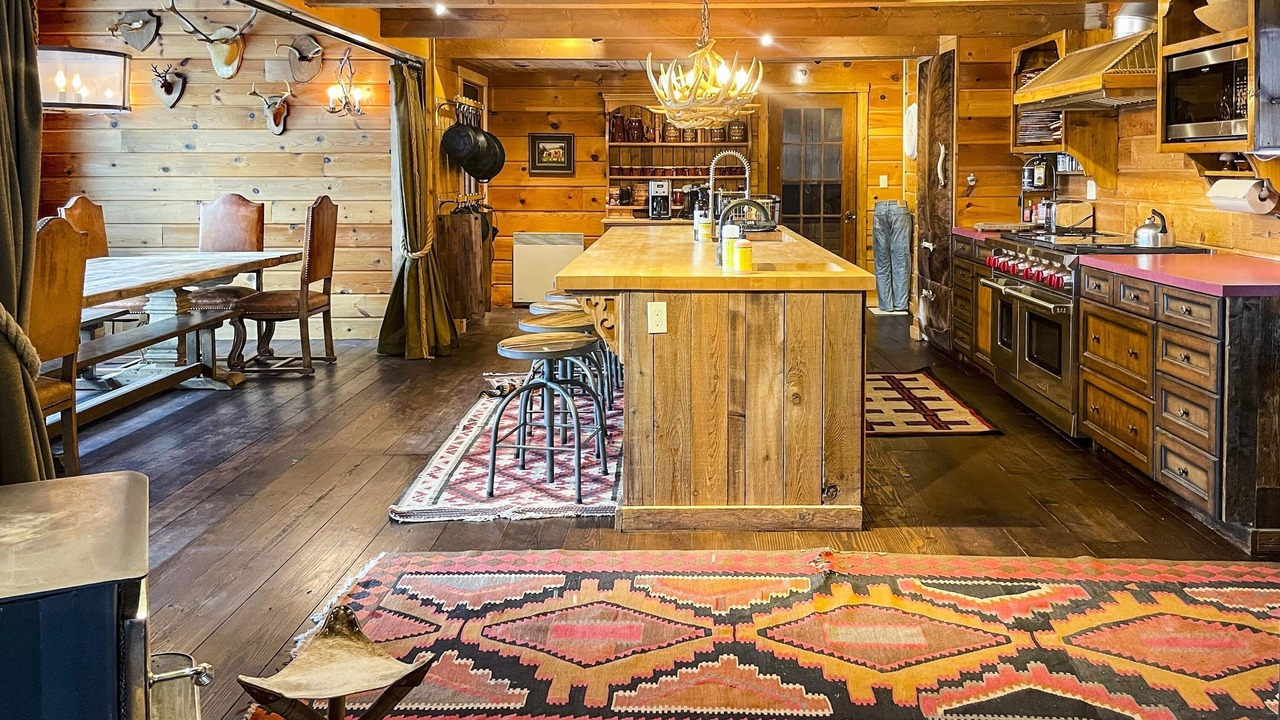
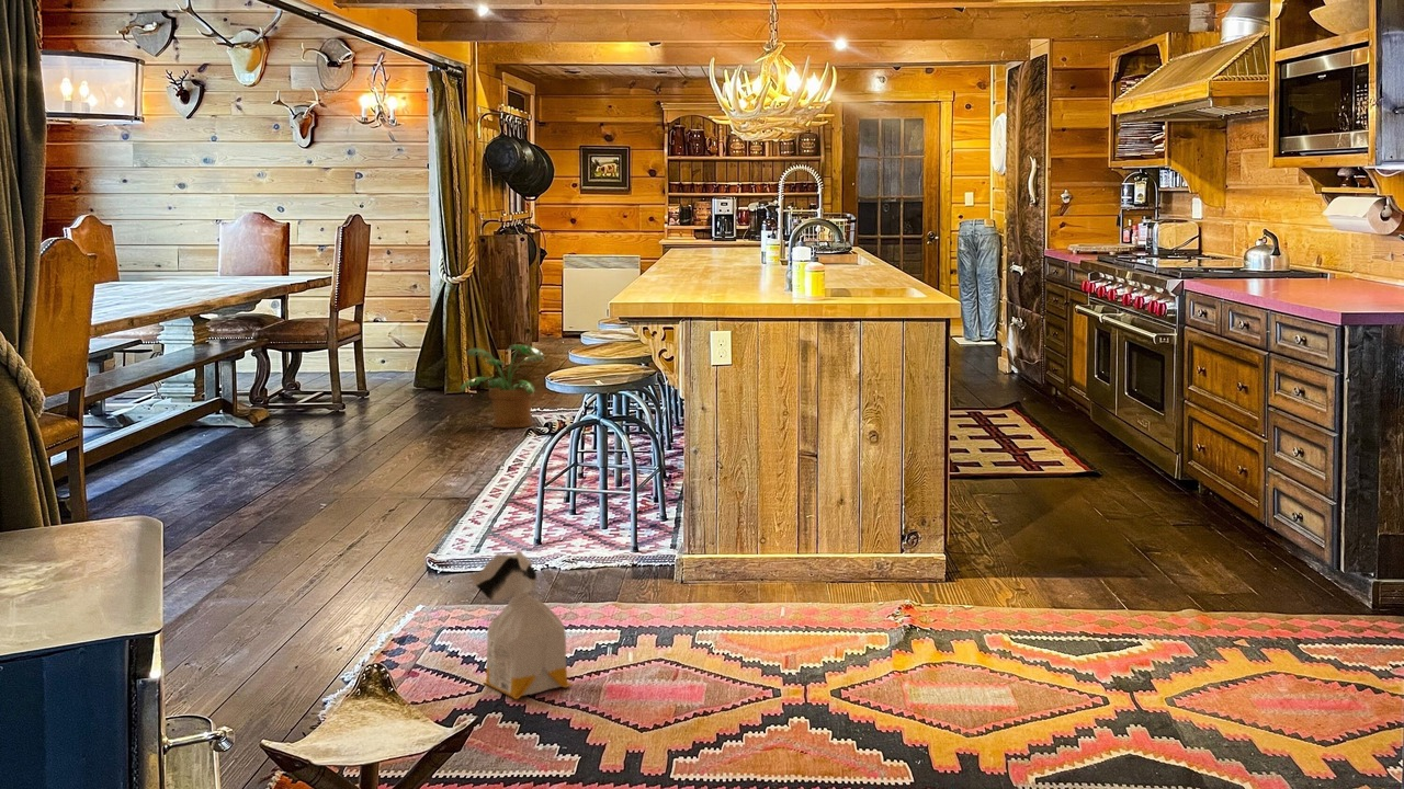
+ bag (523, 617)
+ potted plant (505, 385)
